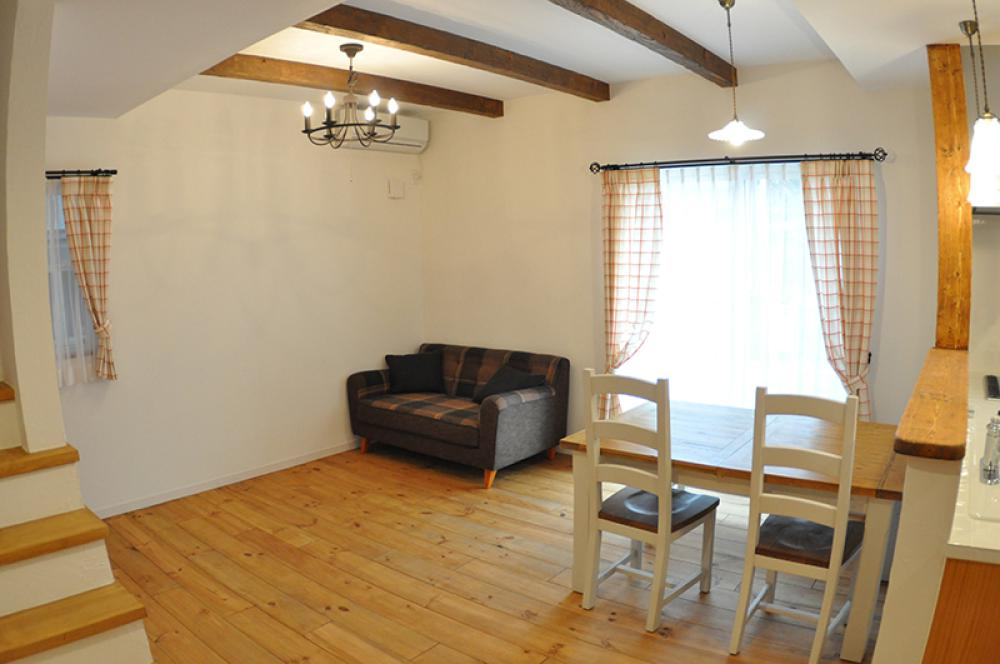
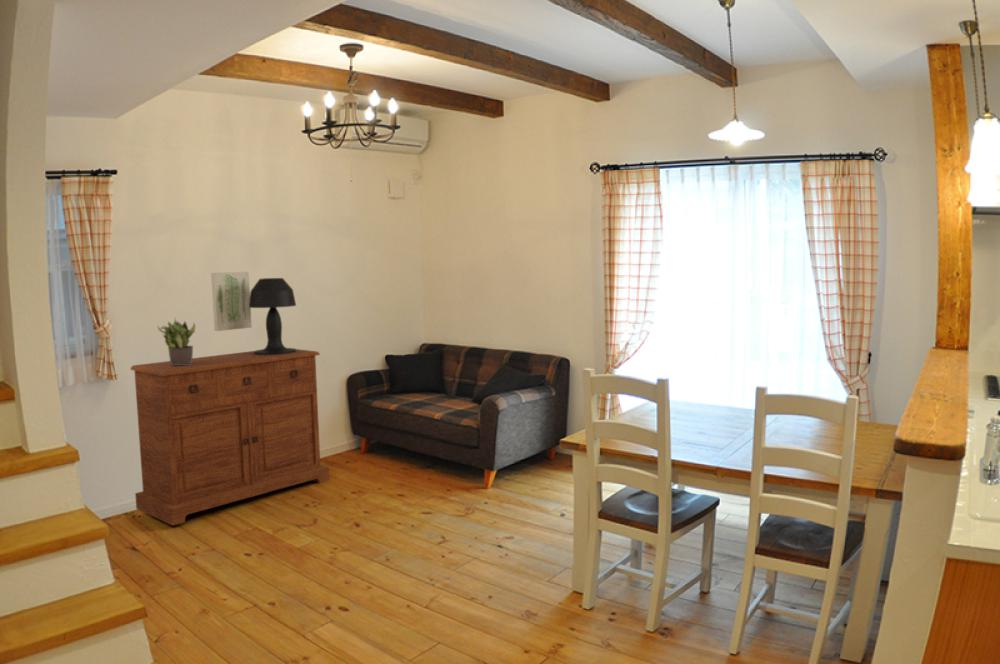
+ sideboard (233, 426)
+ potted plant (180, 340)
+ table lamp (273, 315)
+ wall art (231, 300)
